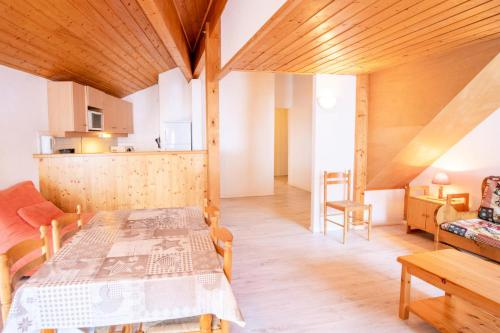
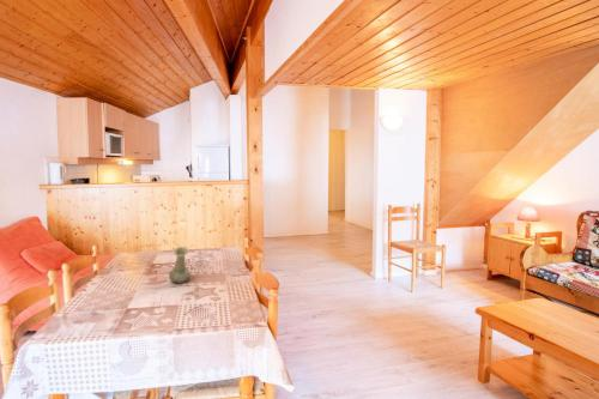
+ vase (179, 265)
